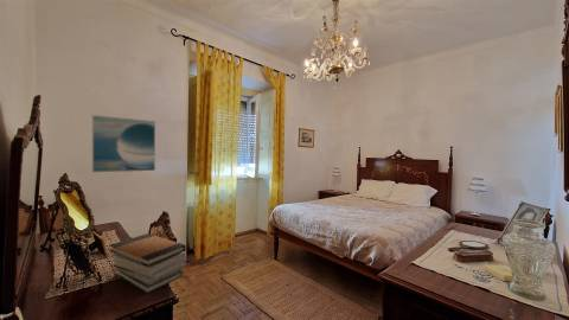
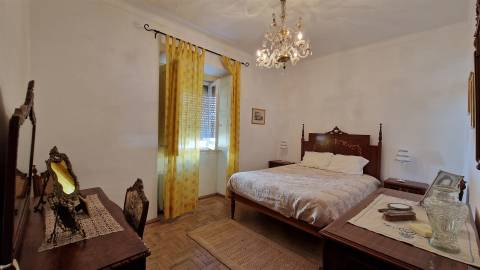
- book stack (148, 260)
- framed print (126, 145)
